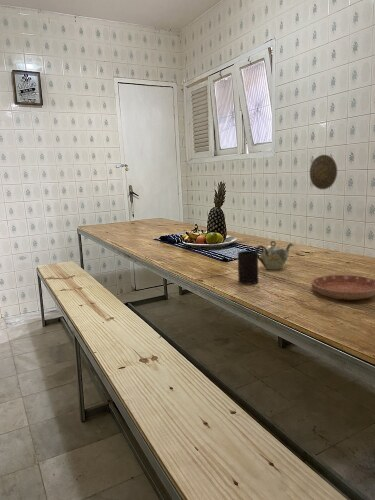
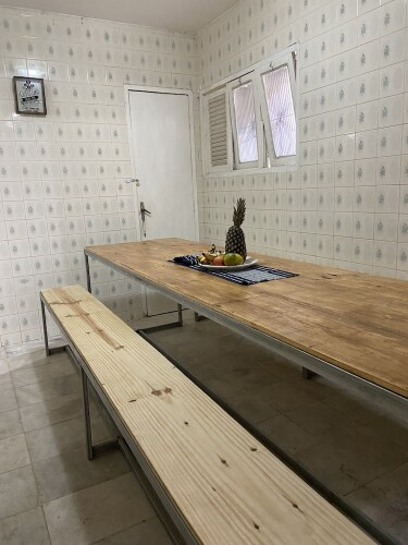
- saucer (345, 287)
- decorative plate (321, 172)
- cup (248, 267)
- teapot (275, 254)
